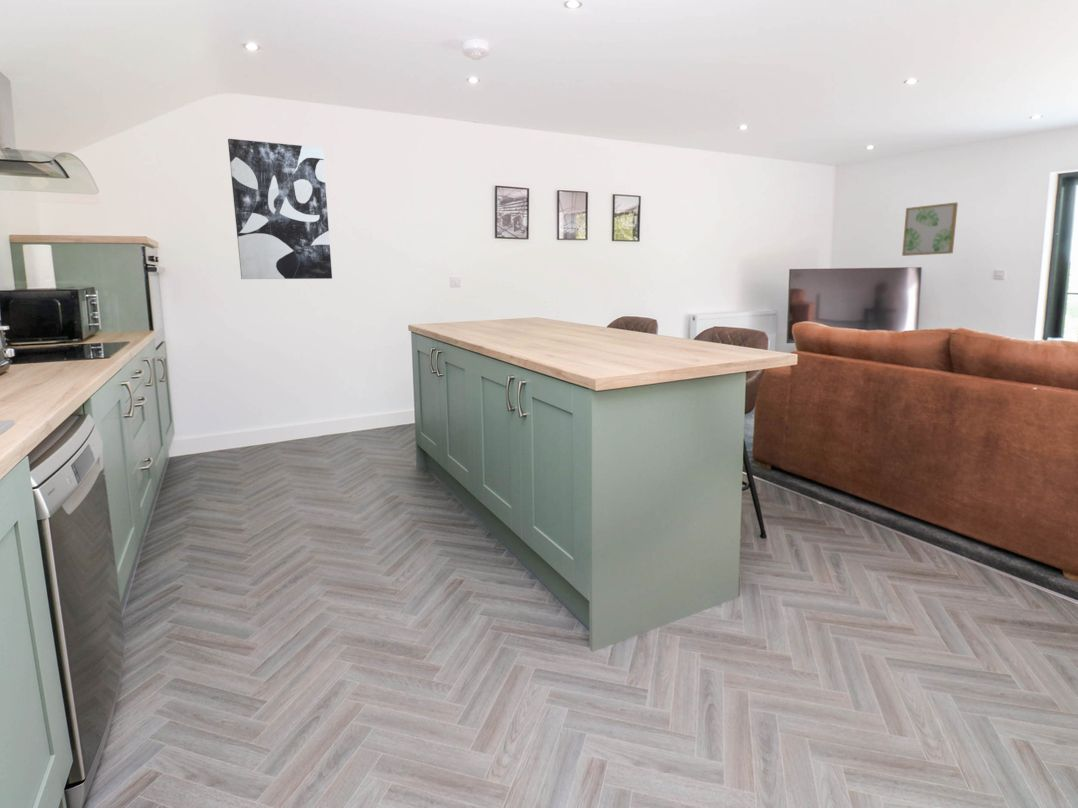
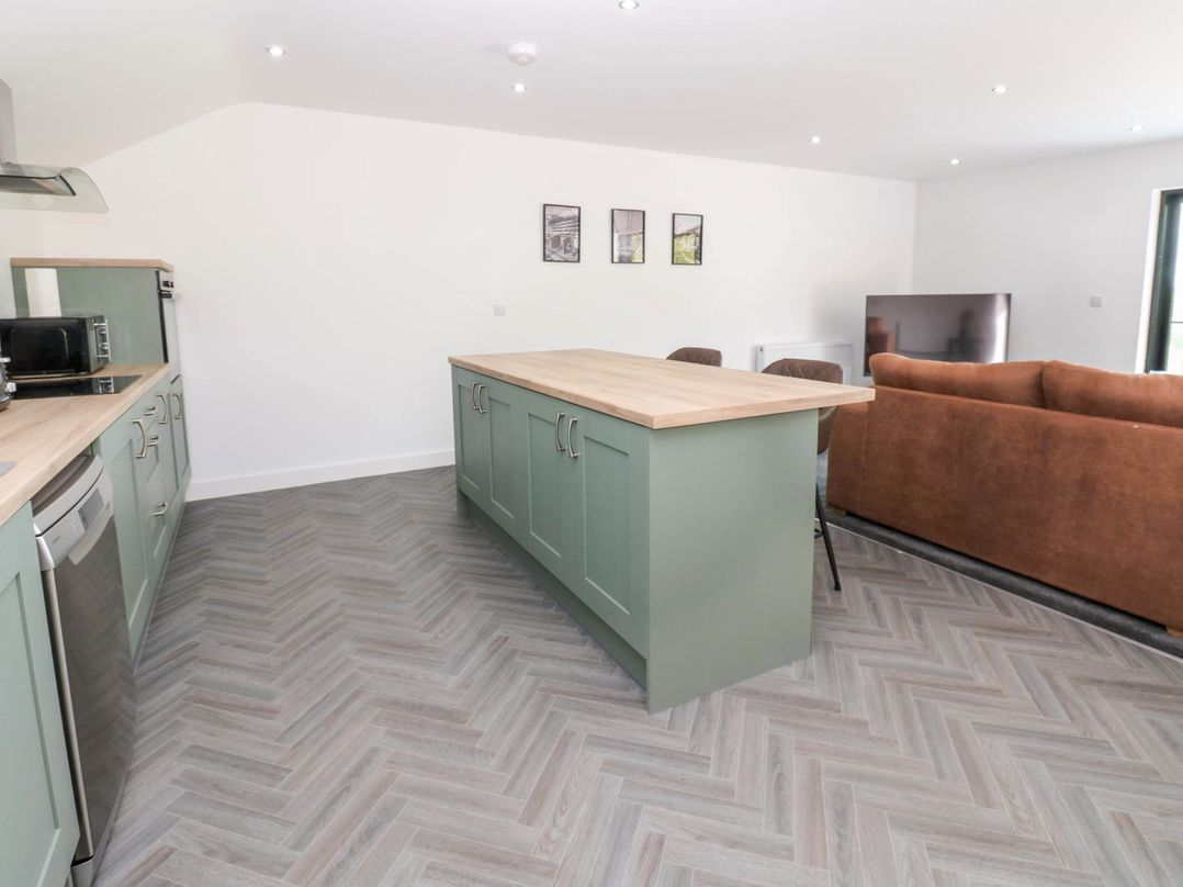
- wall art (282, 212)
- wall art (928, 230)
